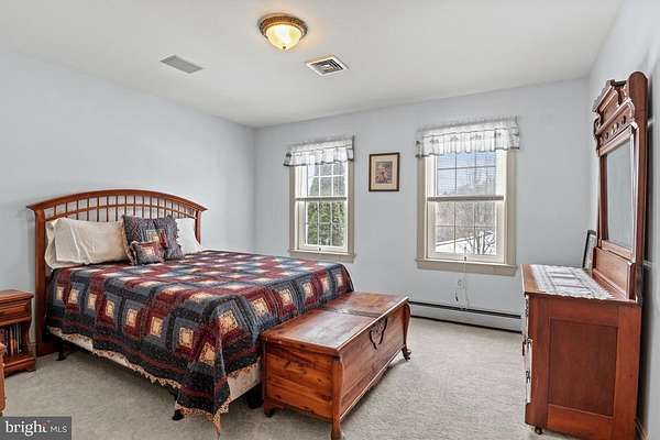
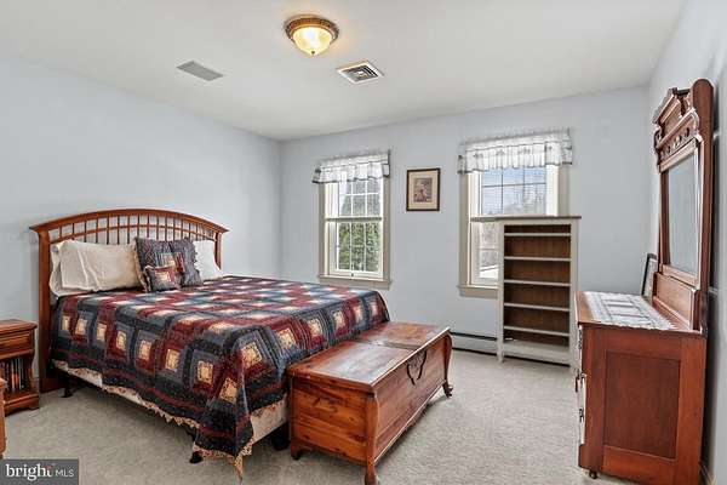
+ bookshelf (537, 290)
